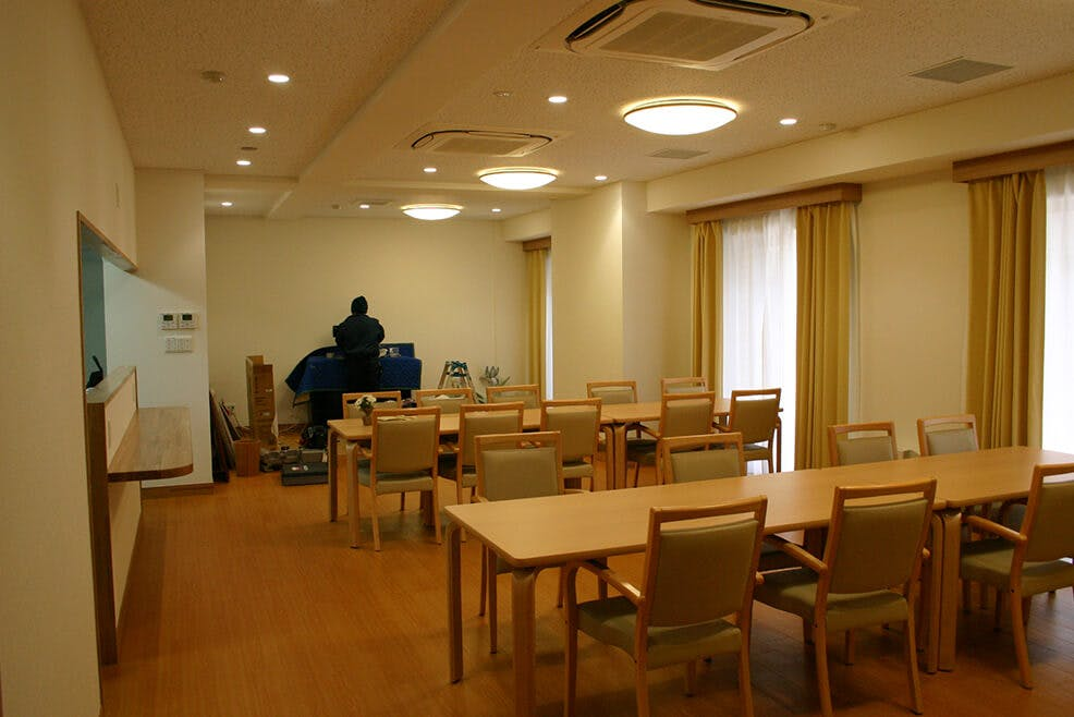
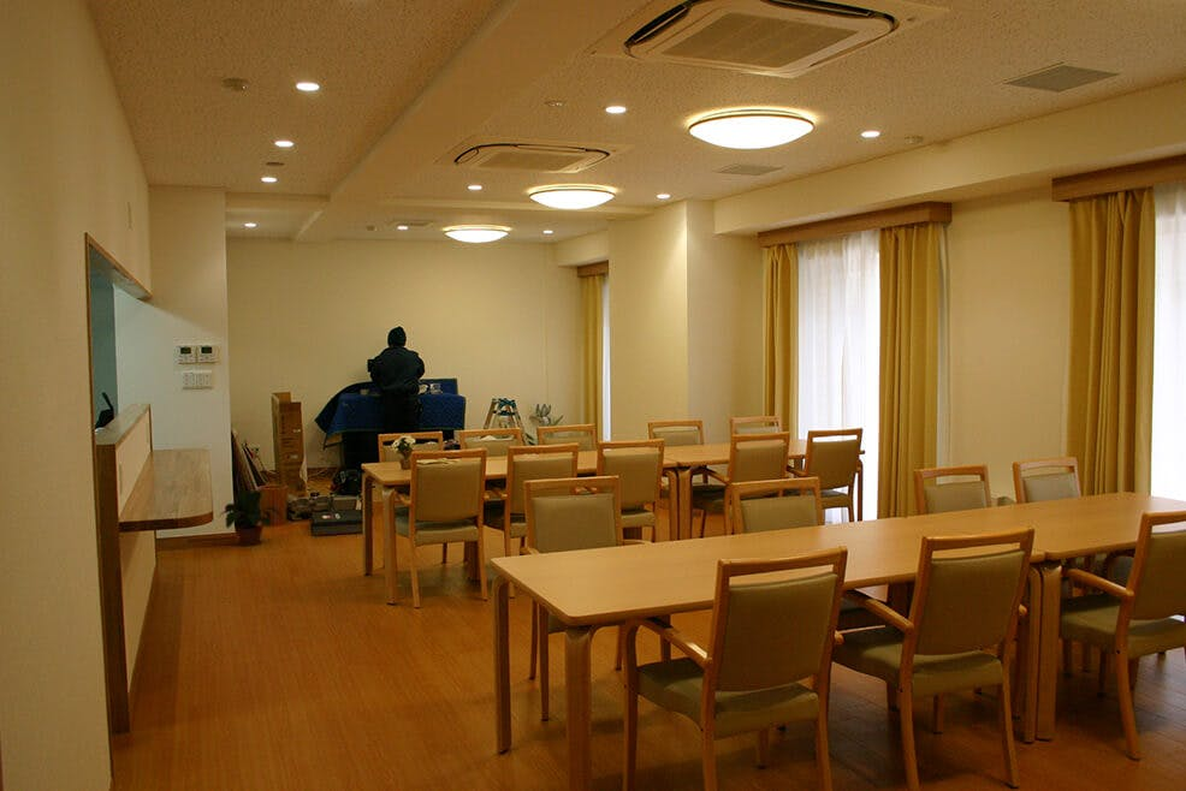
+ potted plant (248, 510)
